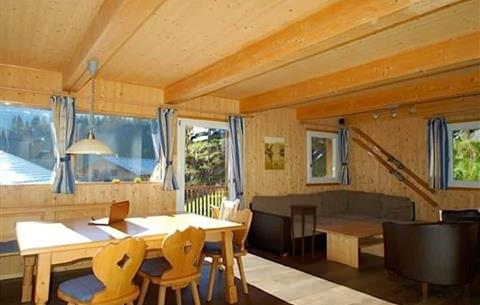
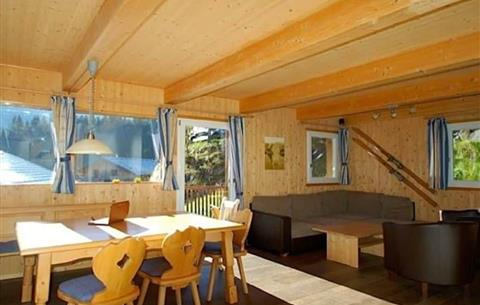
- side table (303, 231)
